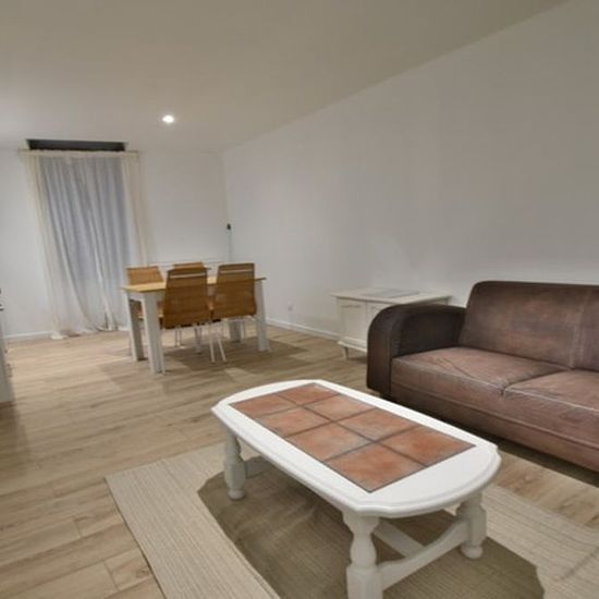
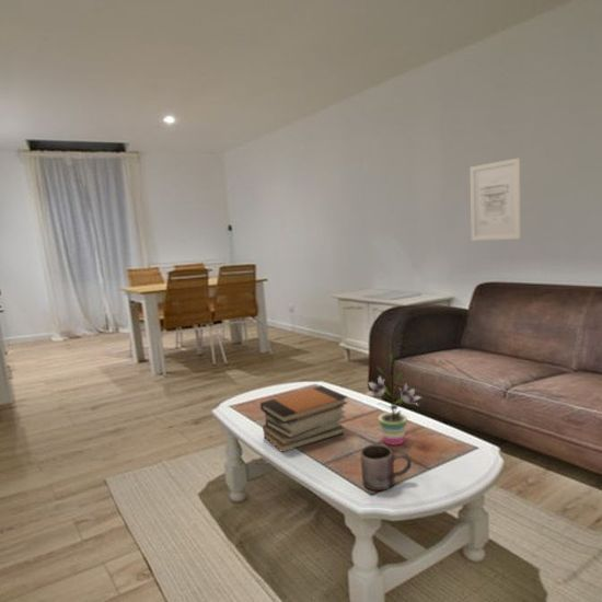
+ potted plant (393, 401)
+ mug (383, 465)
+ wall art (494, 201)
+ book stack (304, 417)
